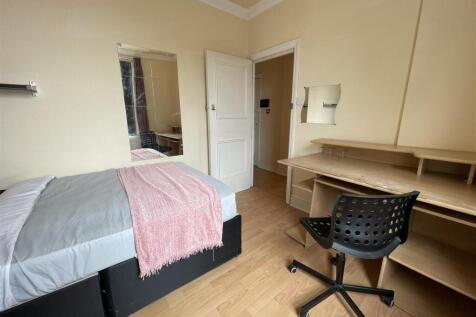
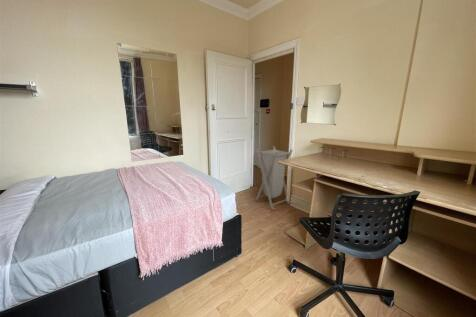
+ laundry hamper (273, 176)
